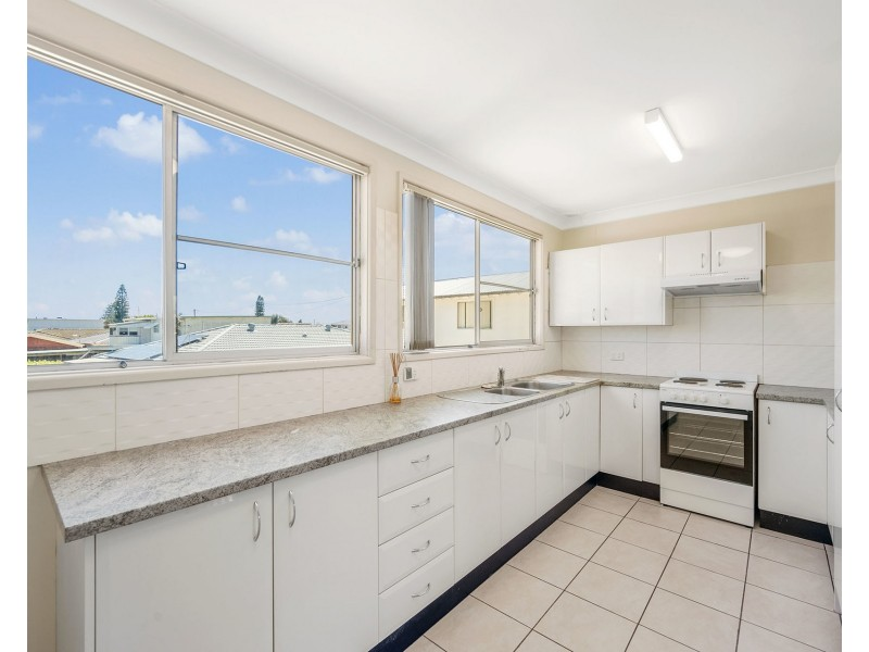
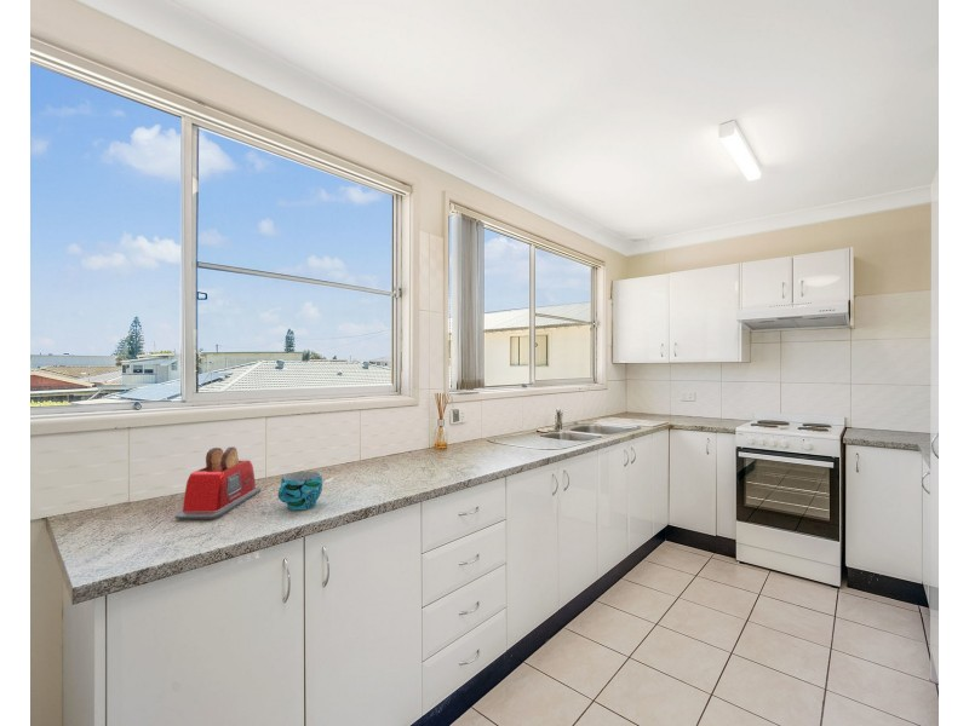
+ cup (300, 491)
+ toaster (222, 476)
